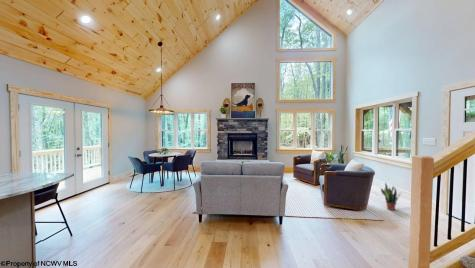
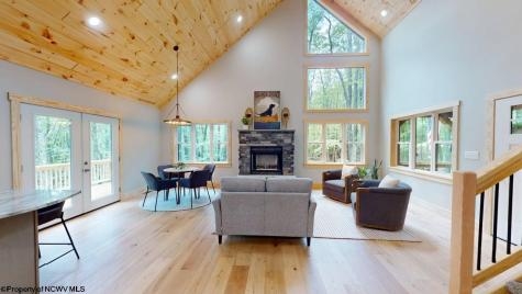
- potted plant (390, 196)
